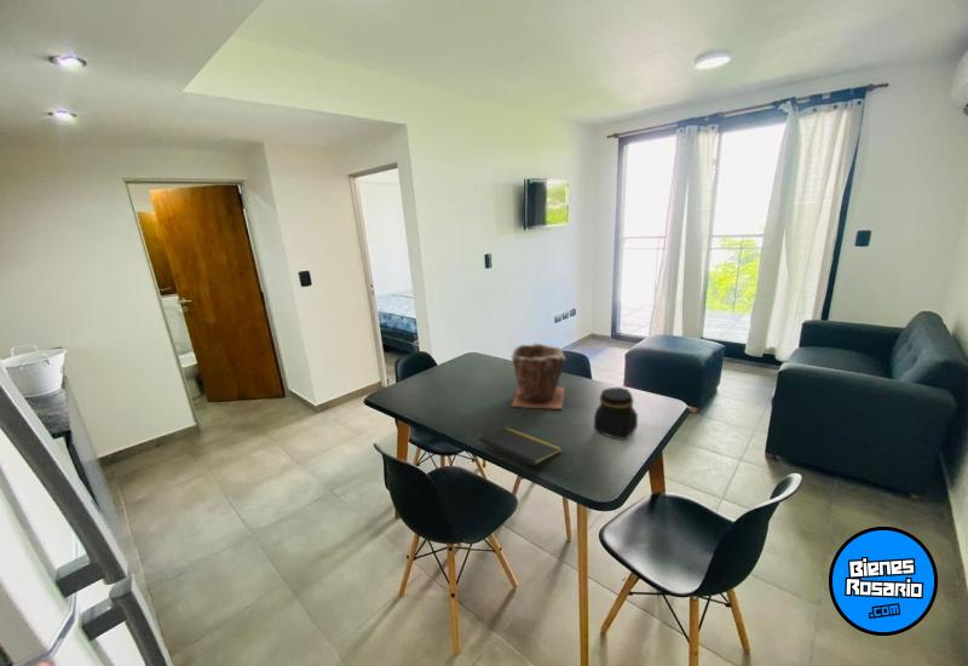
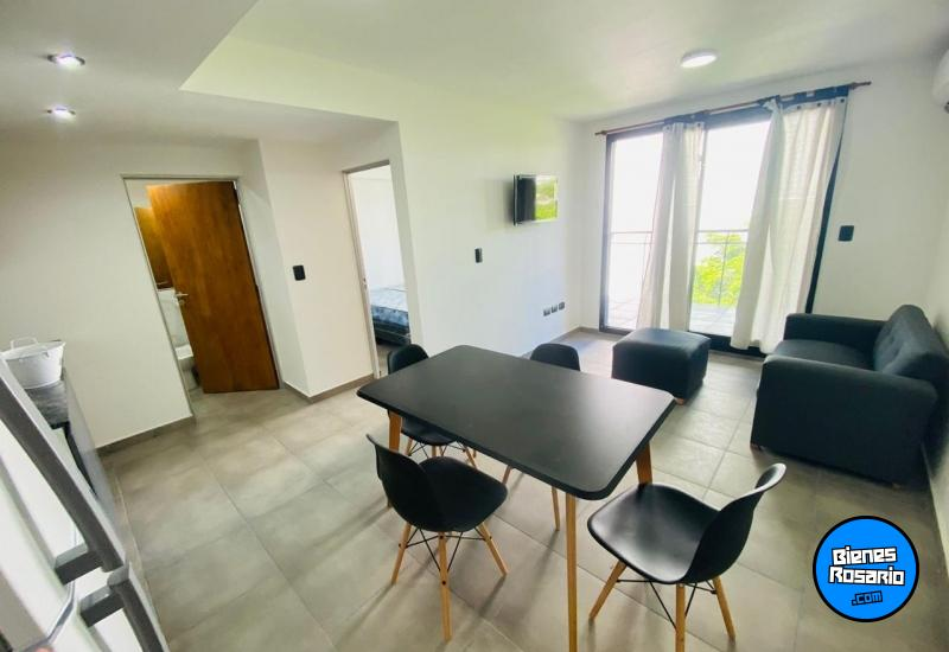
- notepad (520, 444)
- jar (615, 412)
- plant pot (537, 373)
